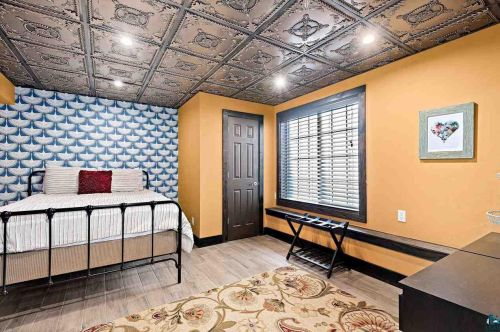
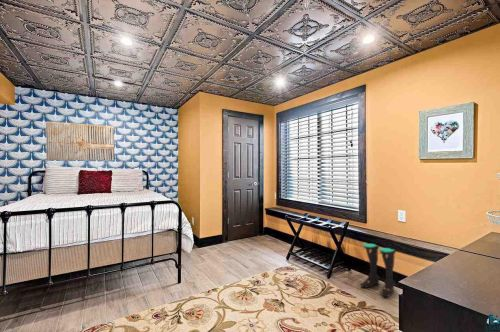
+ boots (376, 267)
+ wall art (82, 142)
